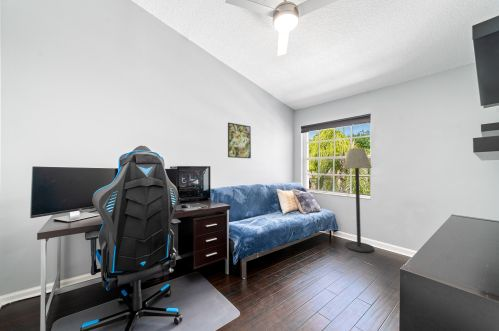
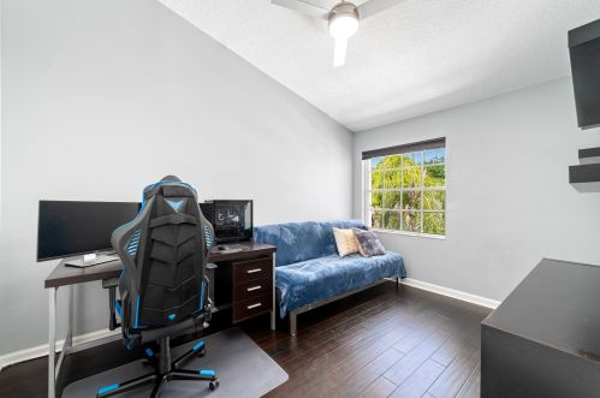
- floor lamp (357, 197)
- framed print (239, 141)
